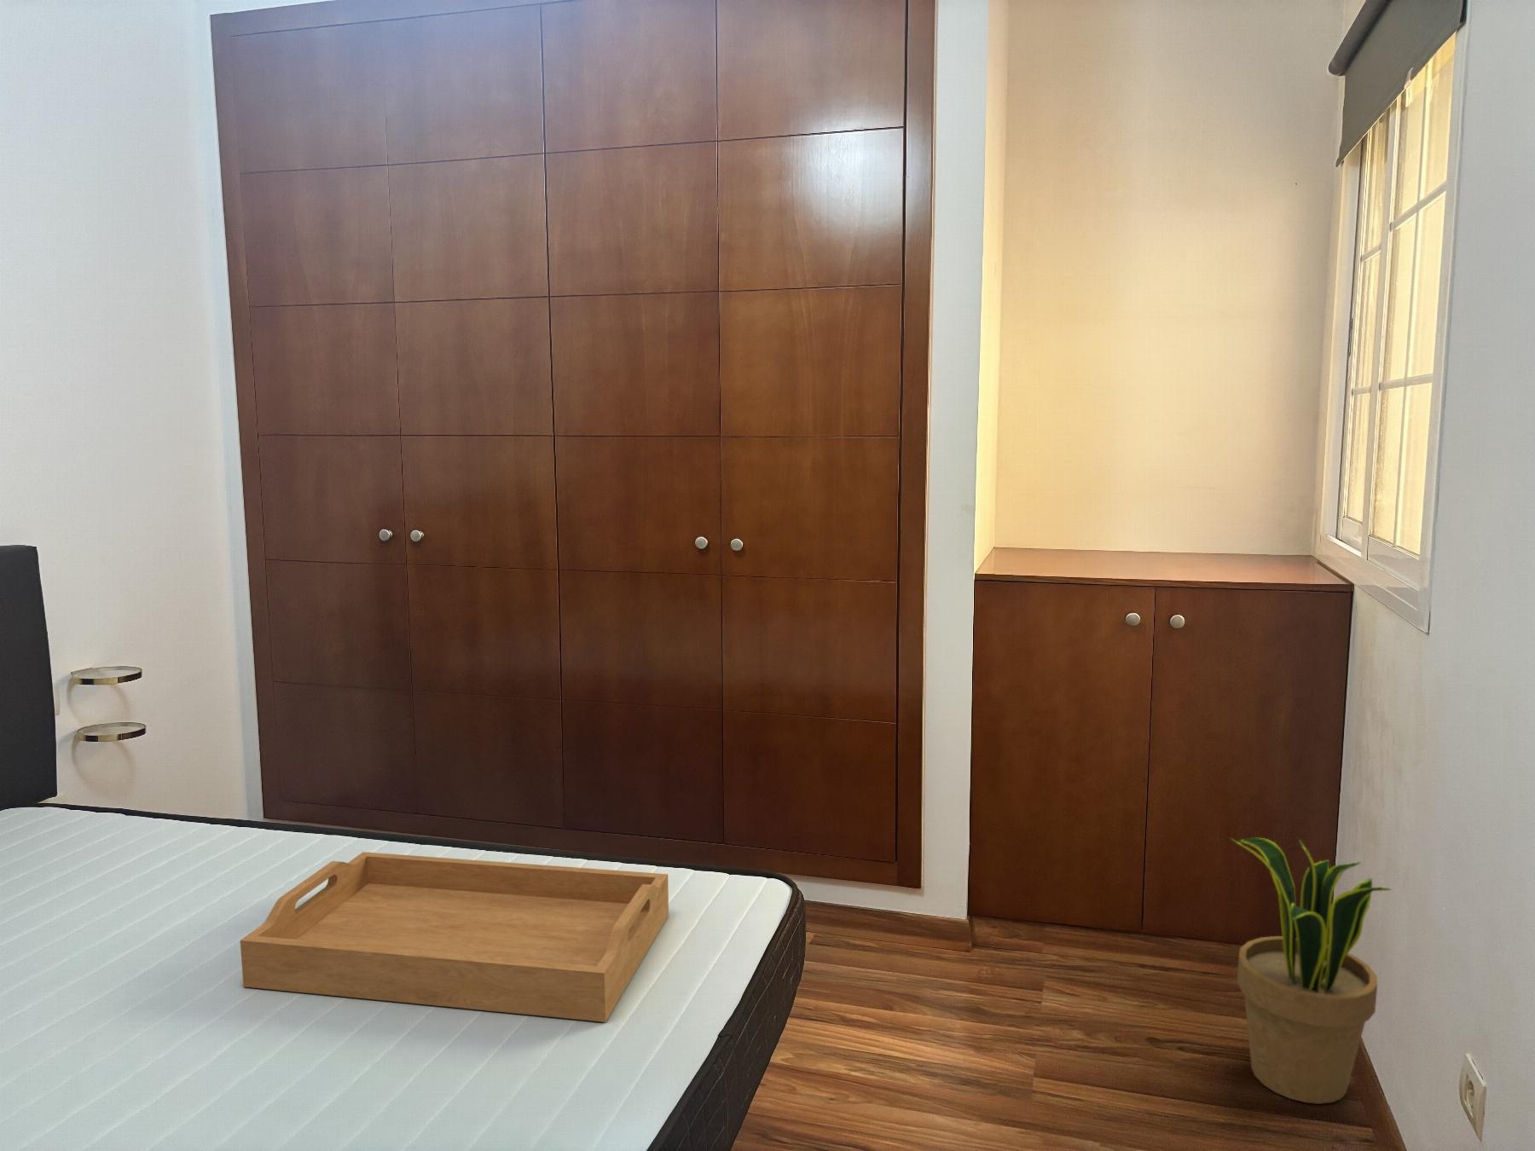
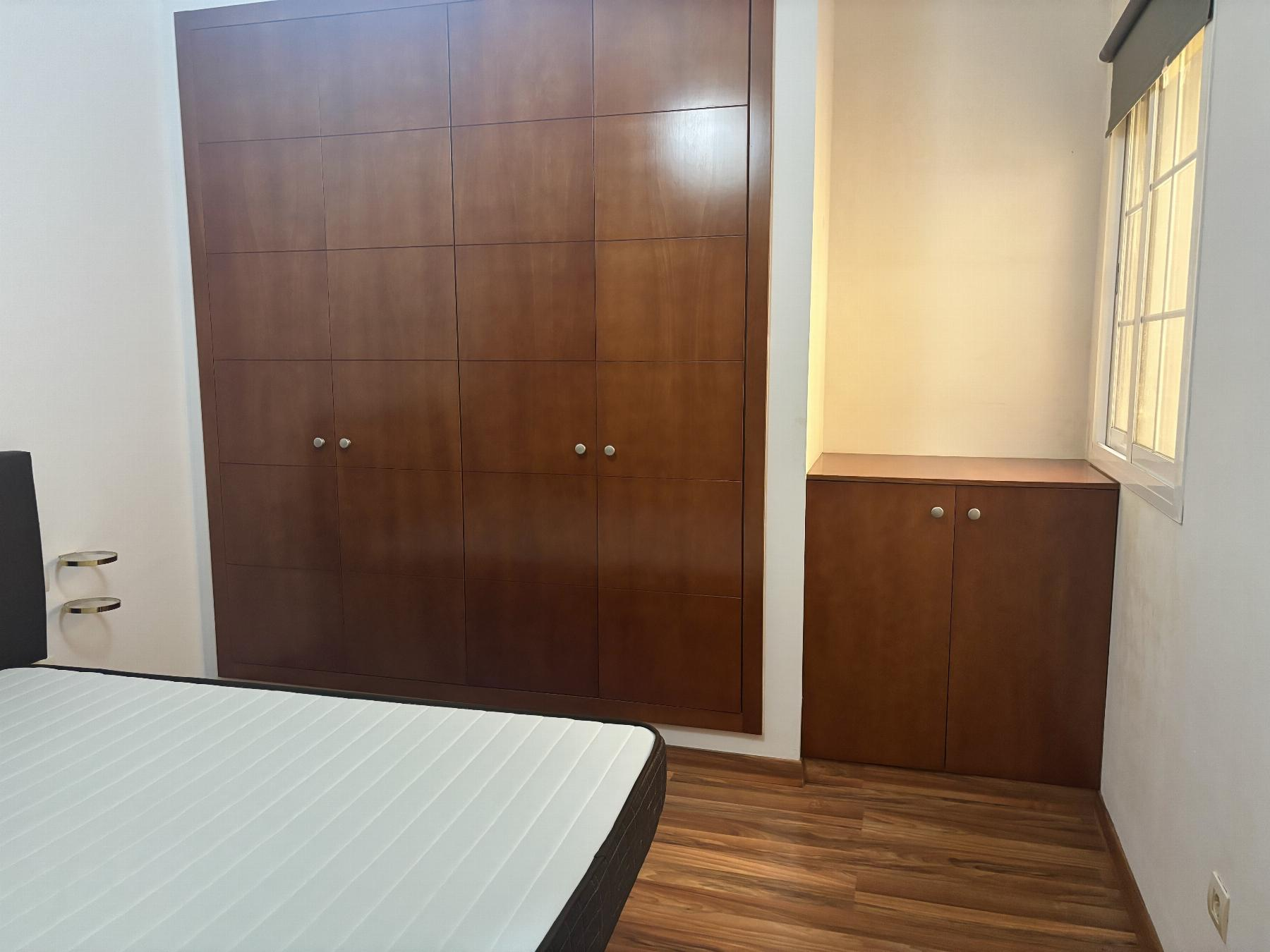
- serving tray (469, 920)
- potted plant (1298, 962)
